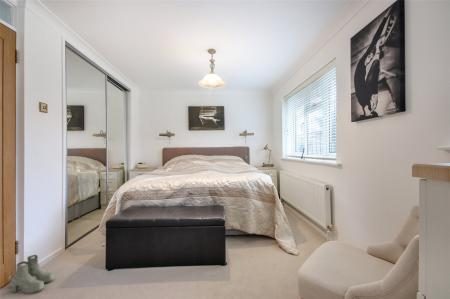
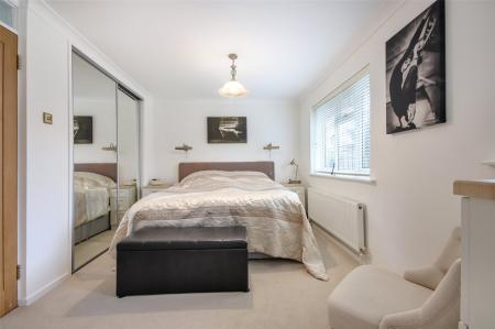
- boots (33, 272)
